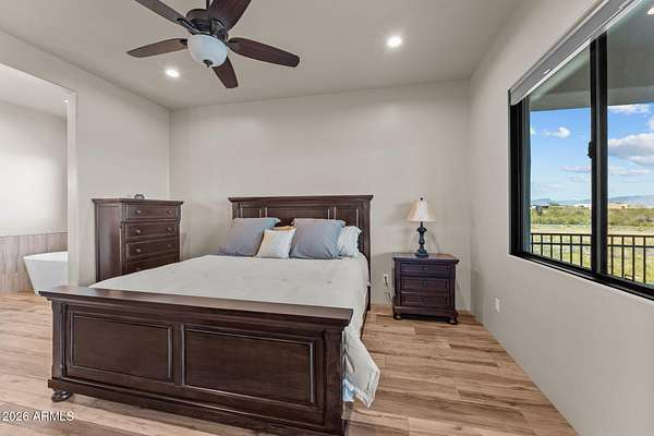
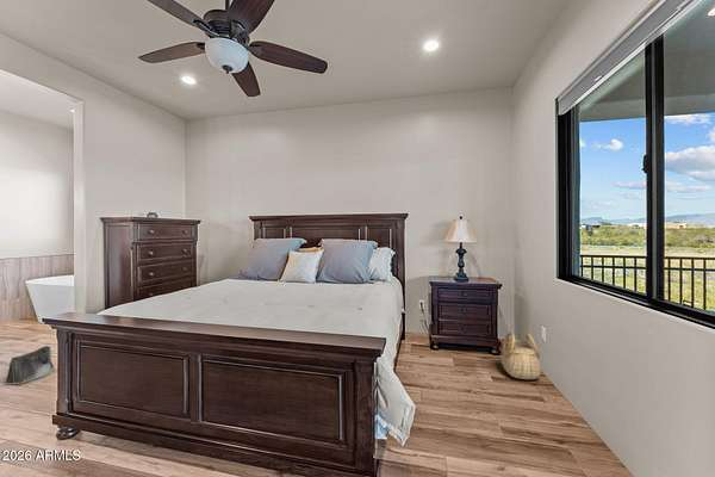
+ saddlebag (31, 363)
+ basket (520, 353)
